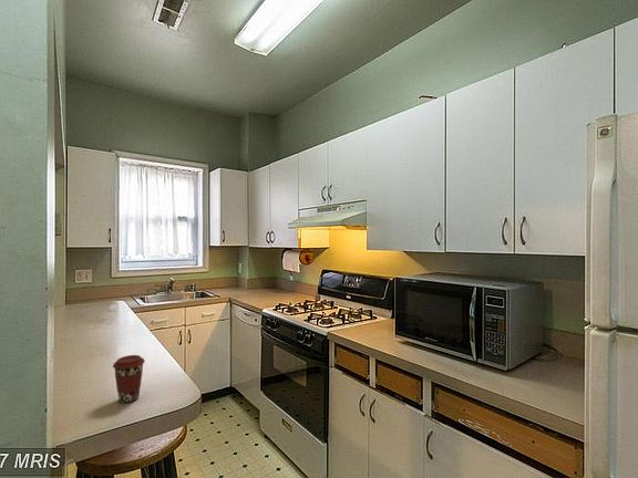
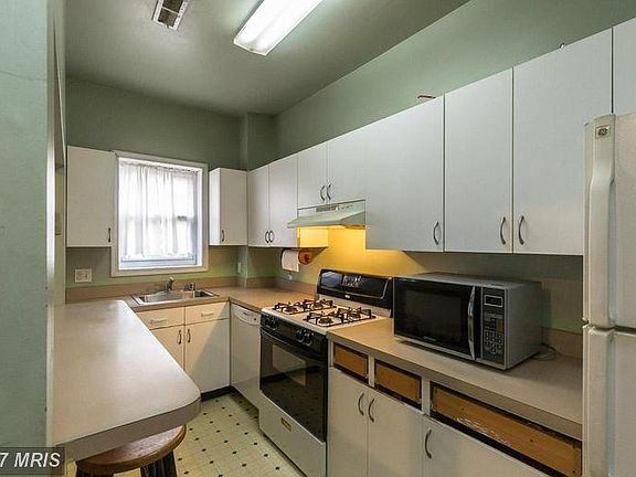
- coffee cup (128, 378)
